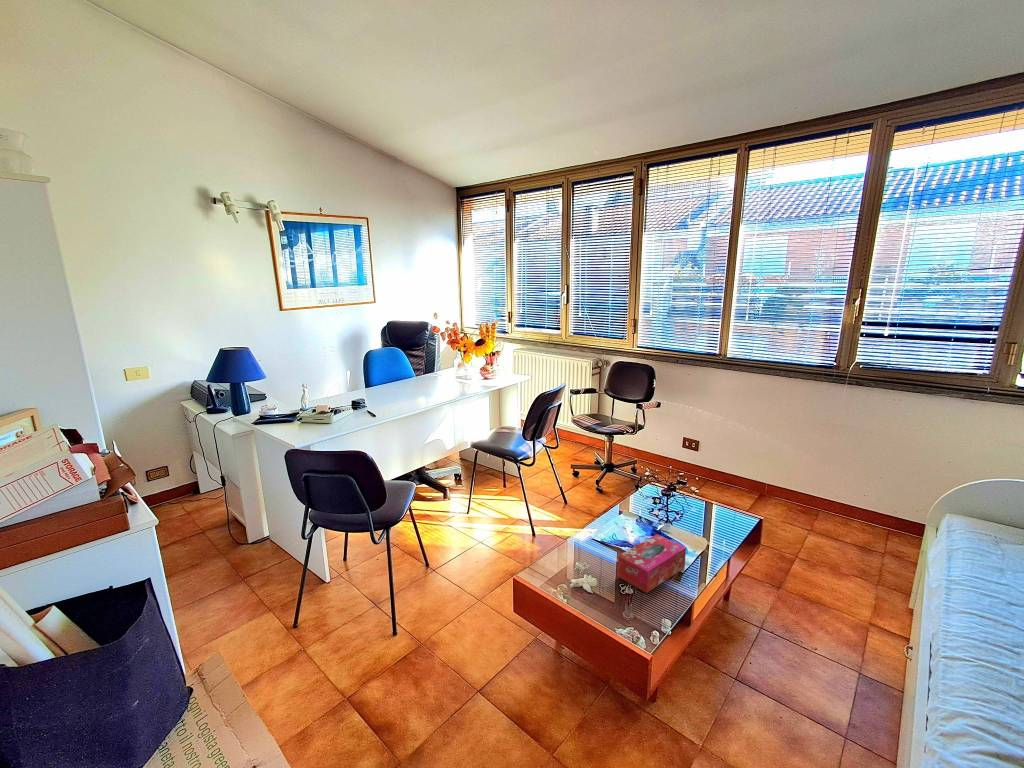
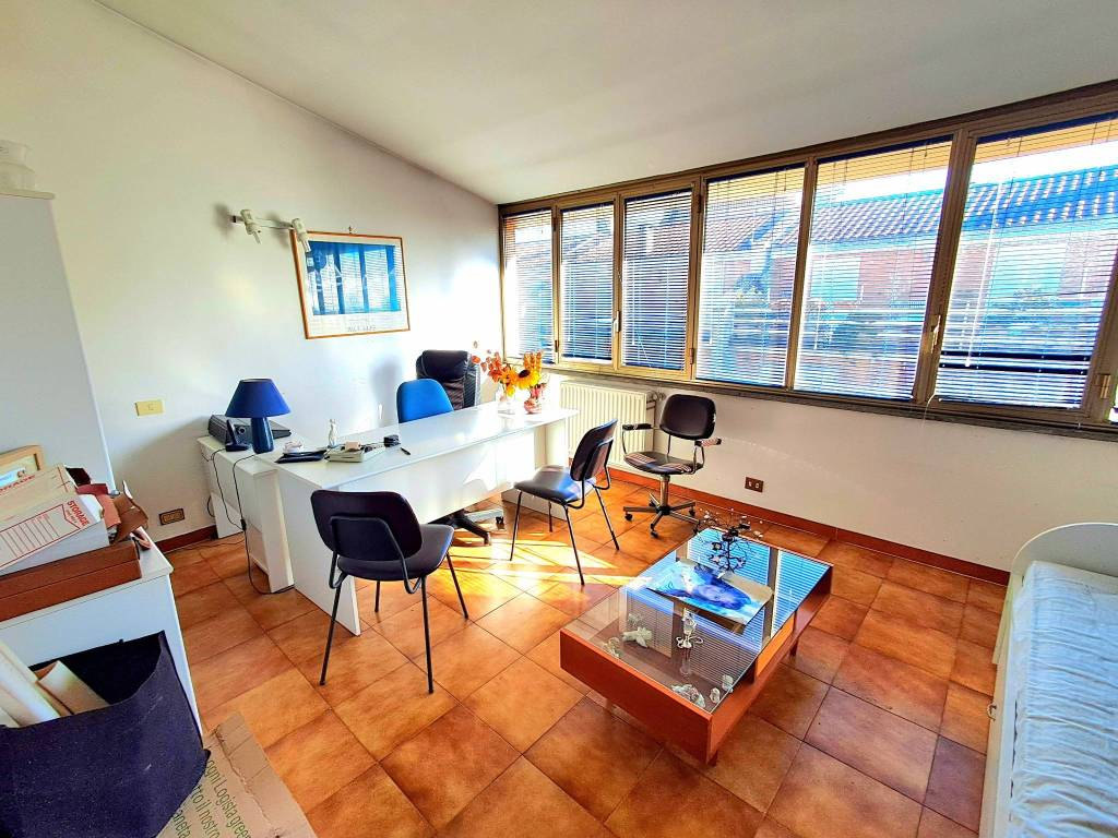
- tissue box (652, 561)
